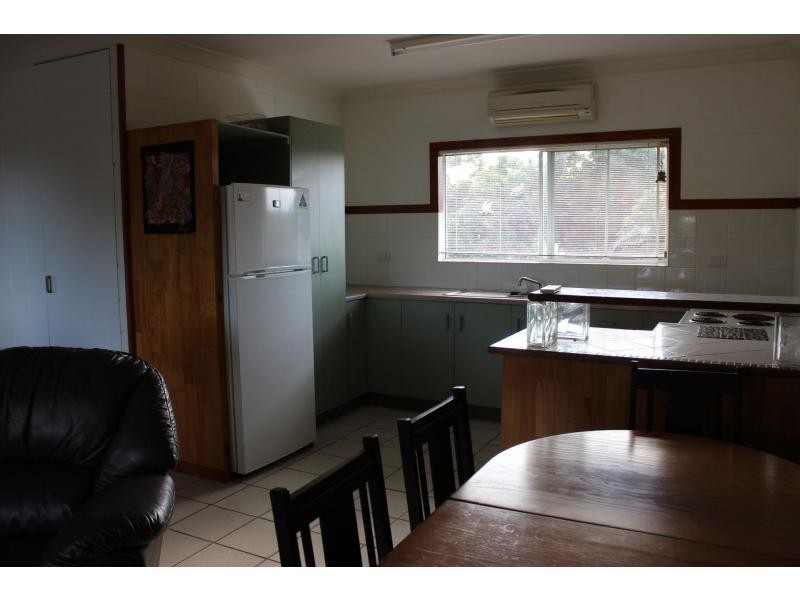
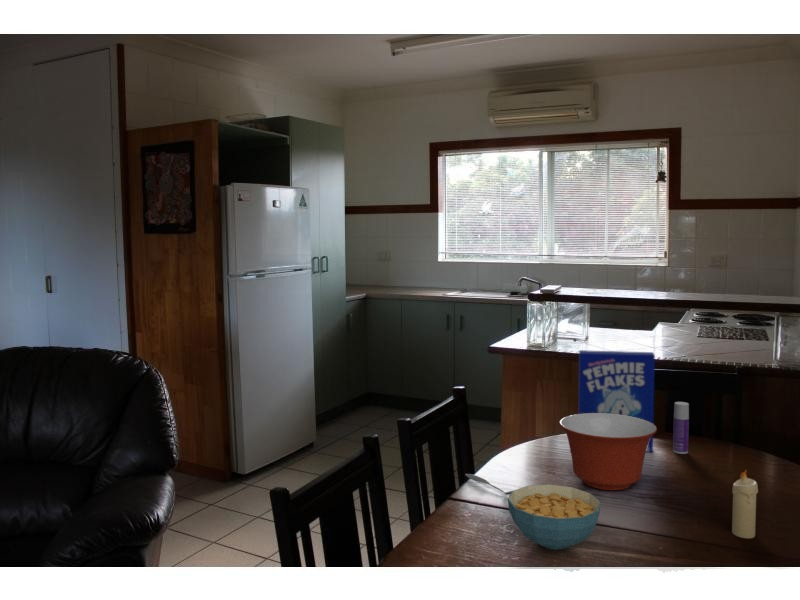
+ spoon (490, 484)
+ mixing bowl (606, 453)
+ cereal bowl (553, 522)
+ cereal box (615, 399)
+ candle (744, 502)
+ bottle (681, 427)
